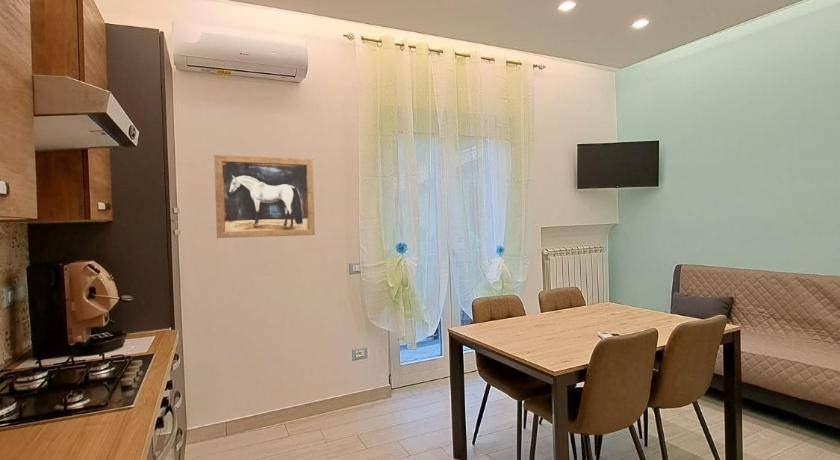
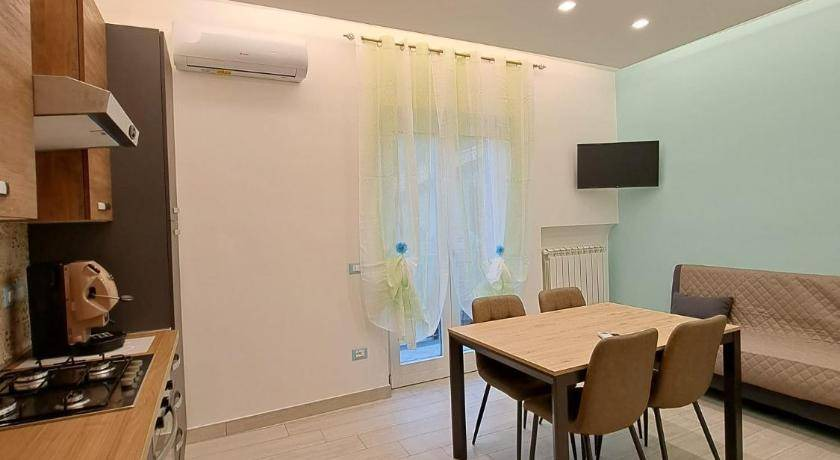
- wall art (266, 196)
